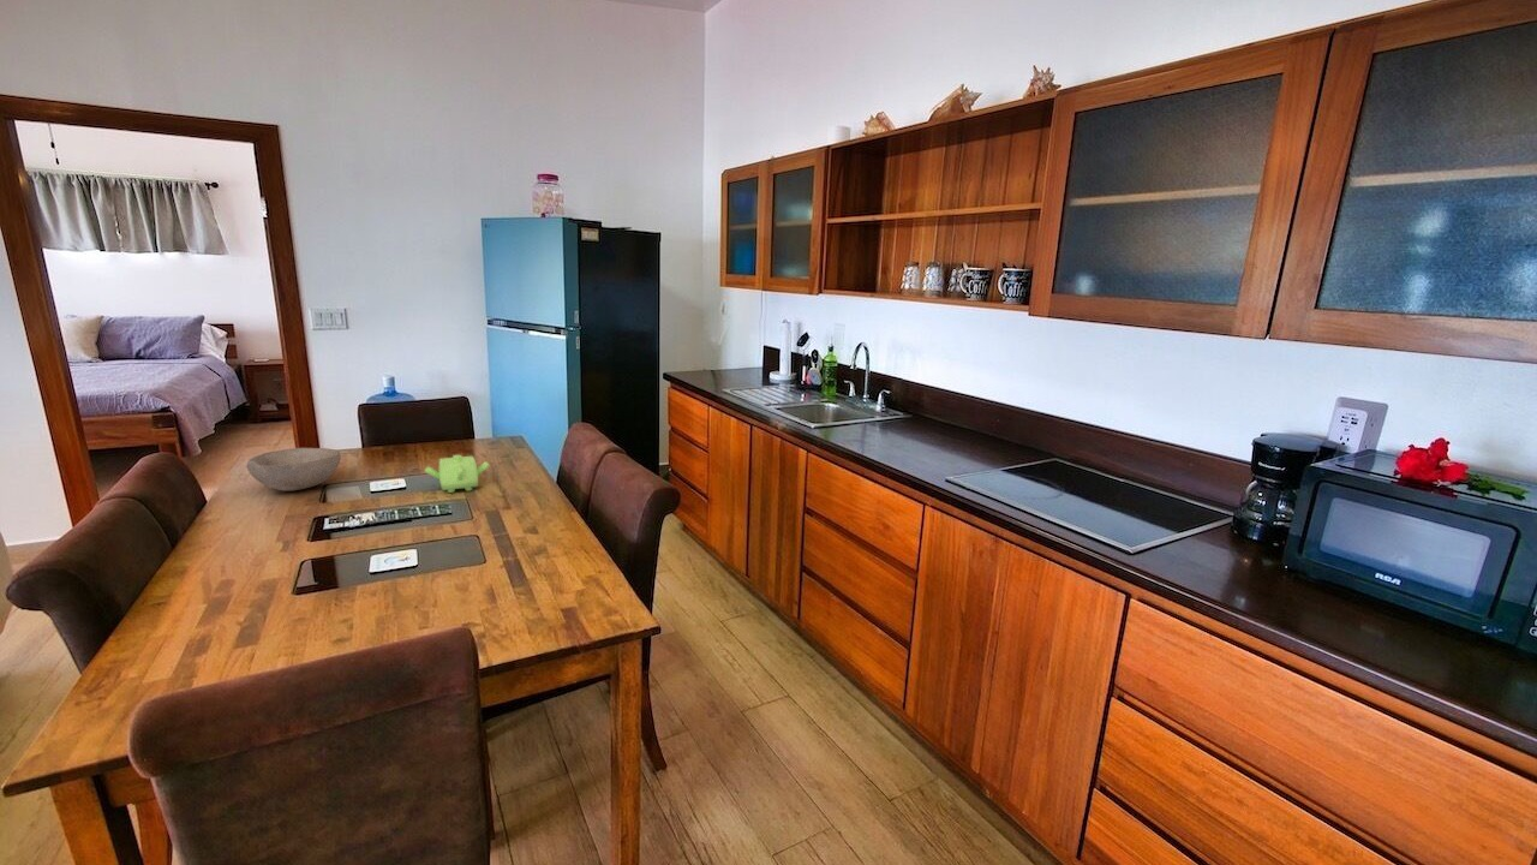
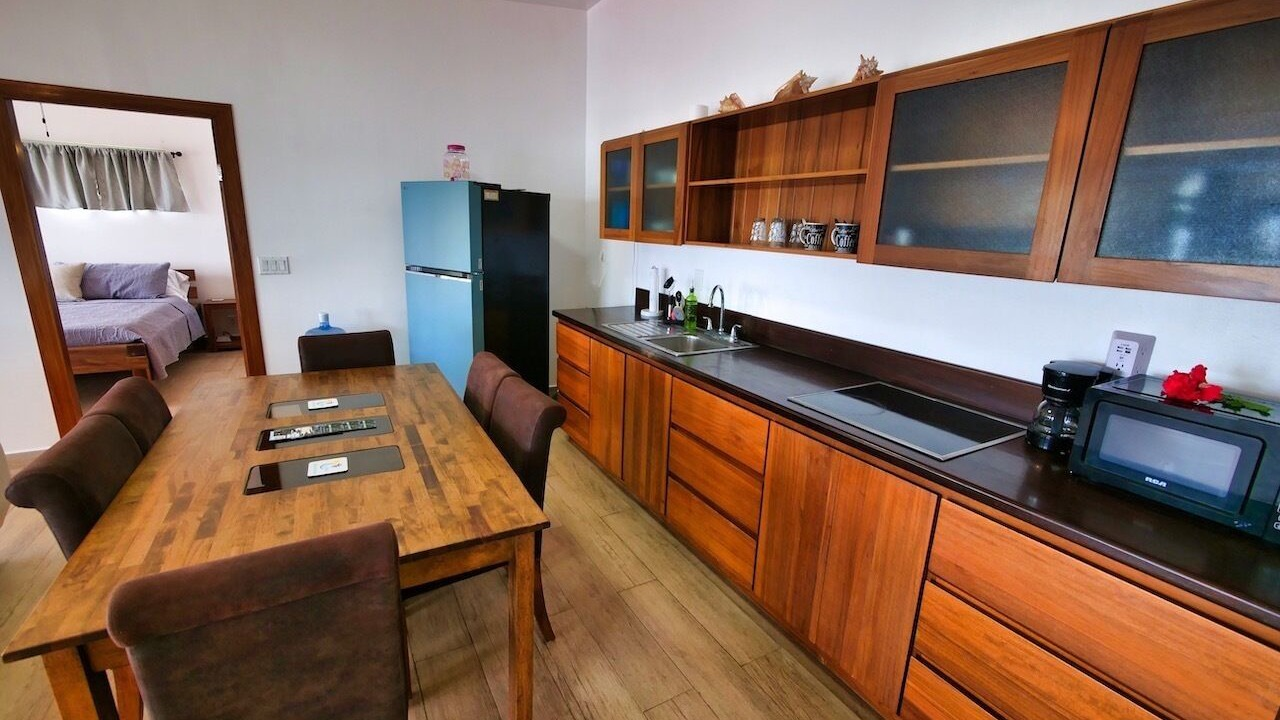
- teapot (457, 471)
- bowl (295, 471)
